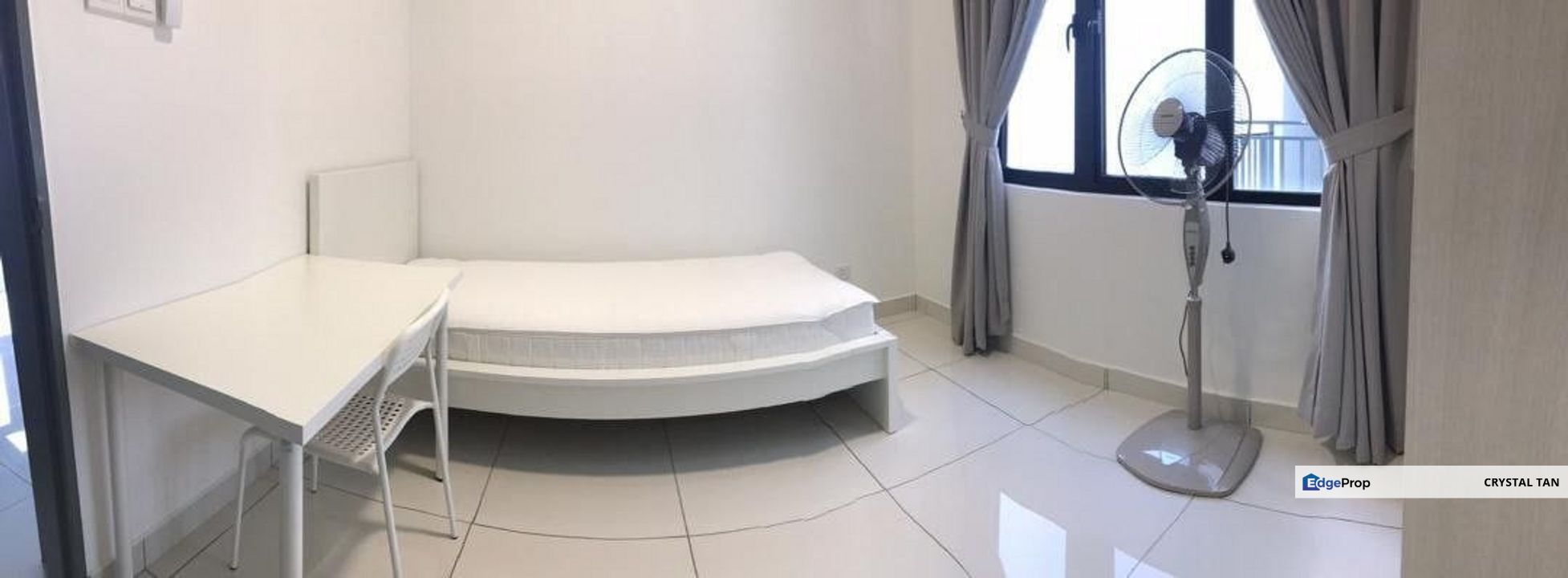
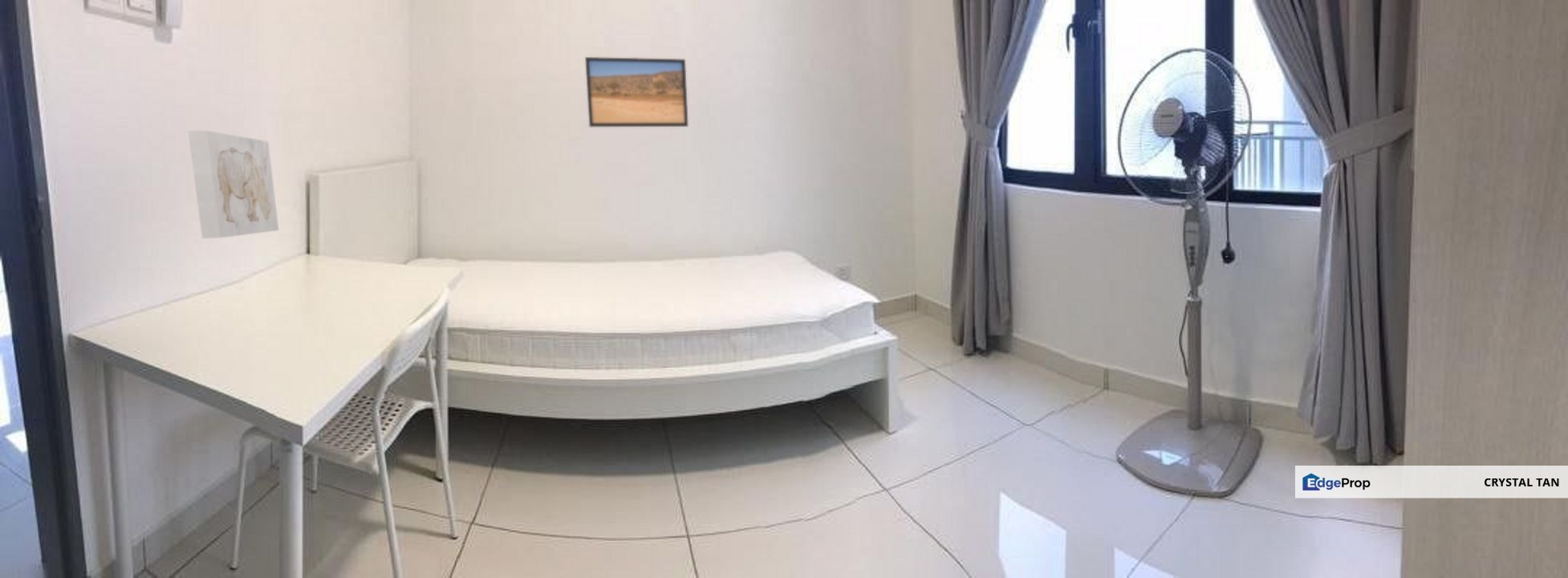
+ wall art (238, 185)
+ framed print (637, 92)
